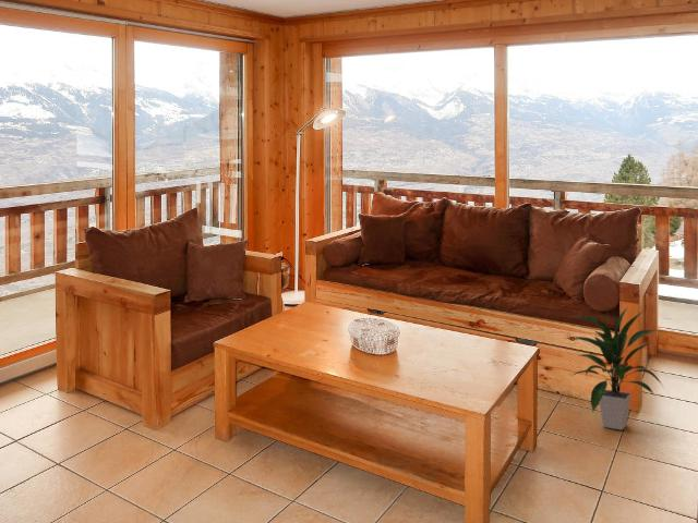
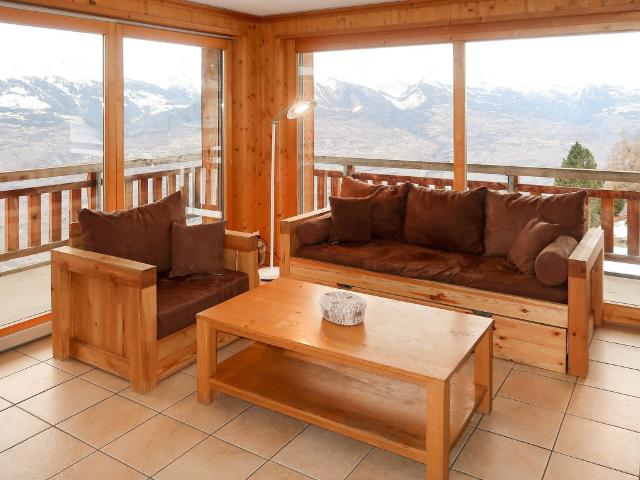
- indoor plant (611, 366)
